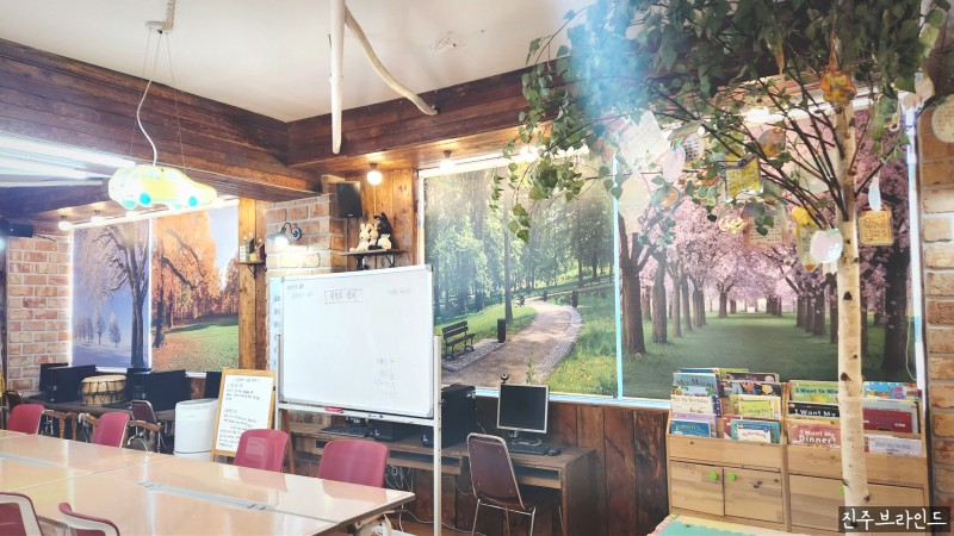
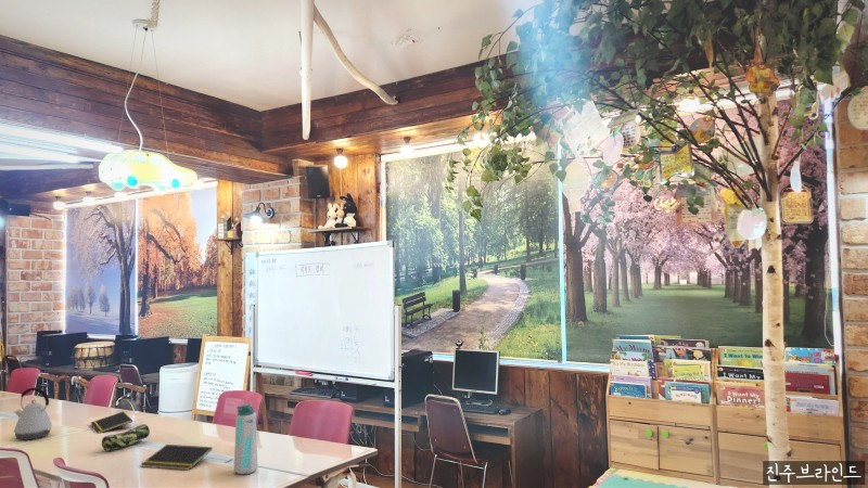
+ kettle (31, 412)
+ water bottle (245, 437)
+ notepad (111, 422)
+ pencil case (125, 437)
+ notepad (177, 457)
